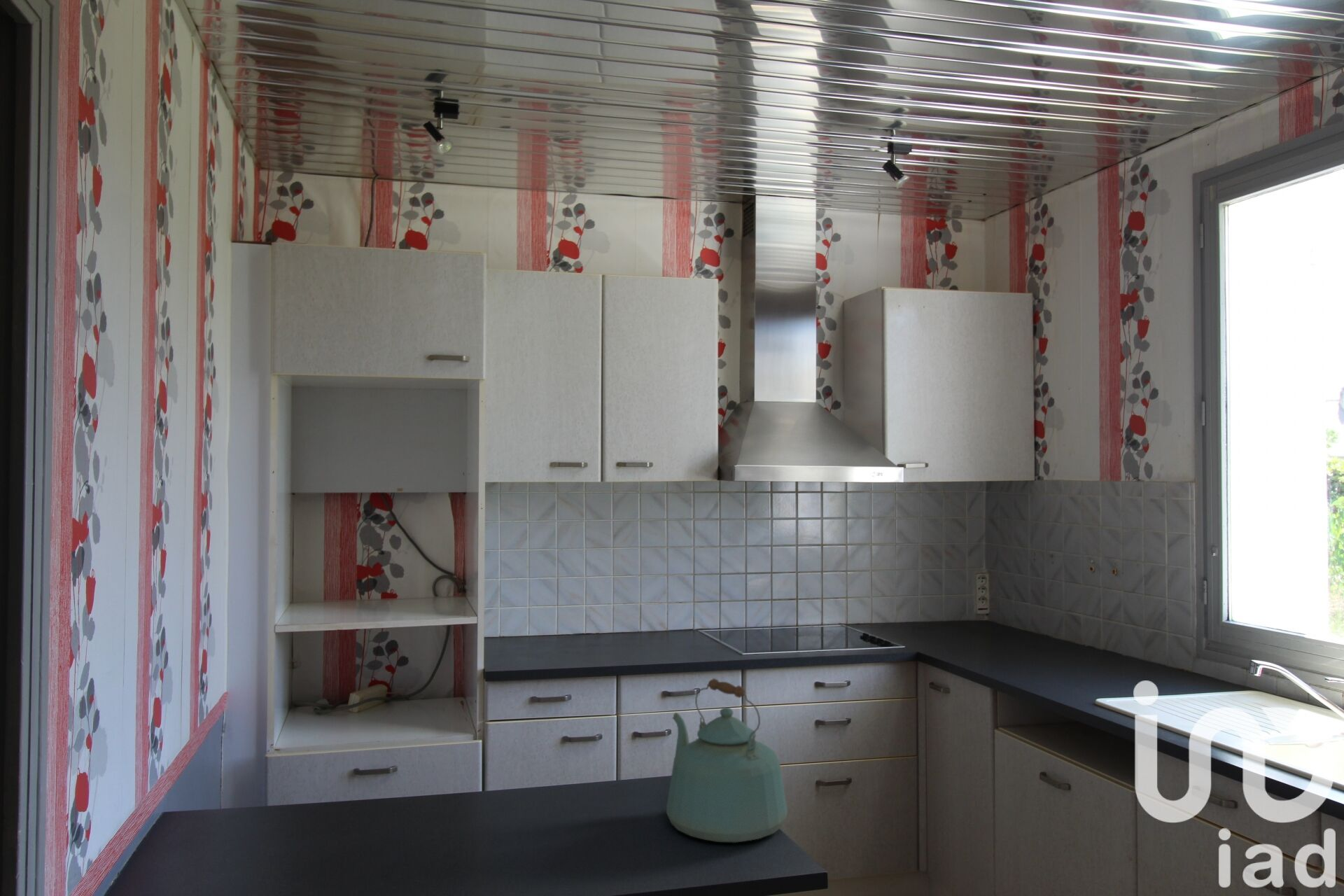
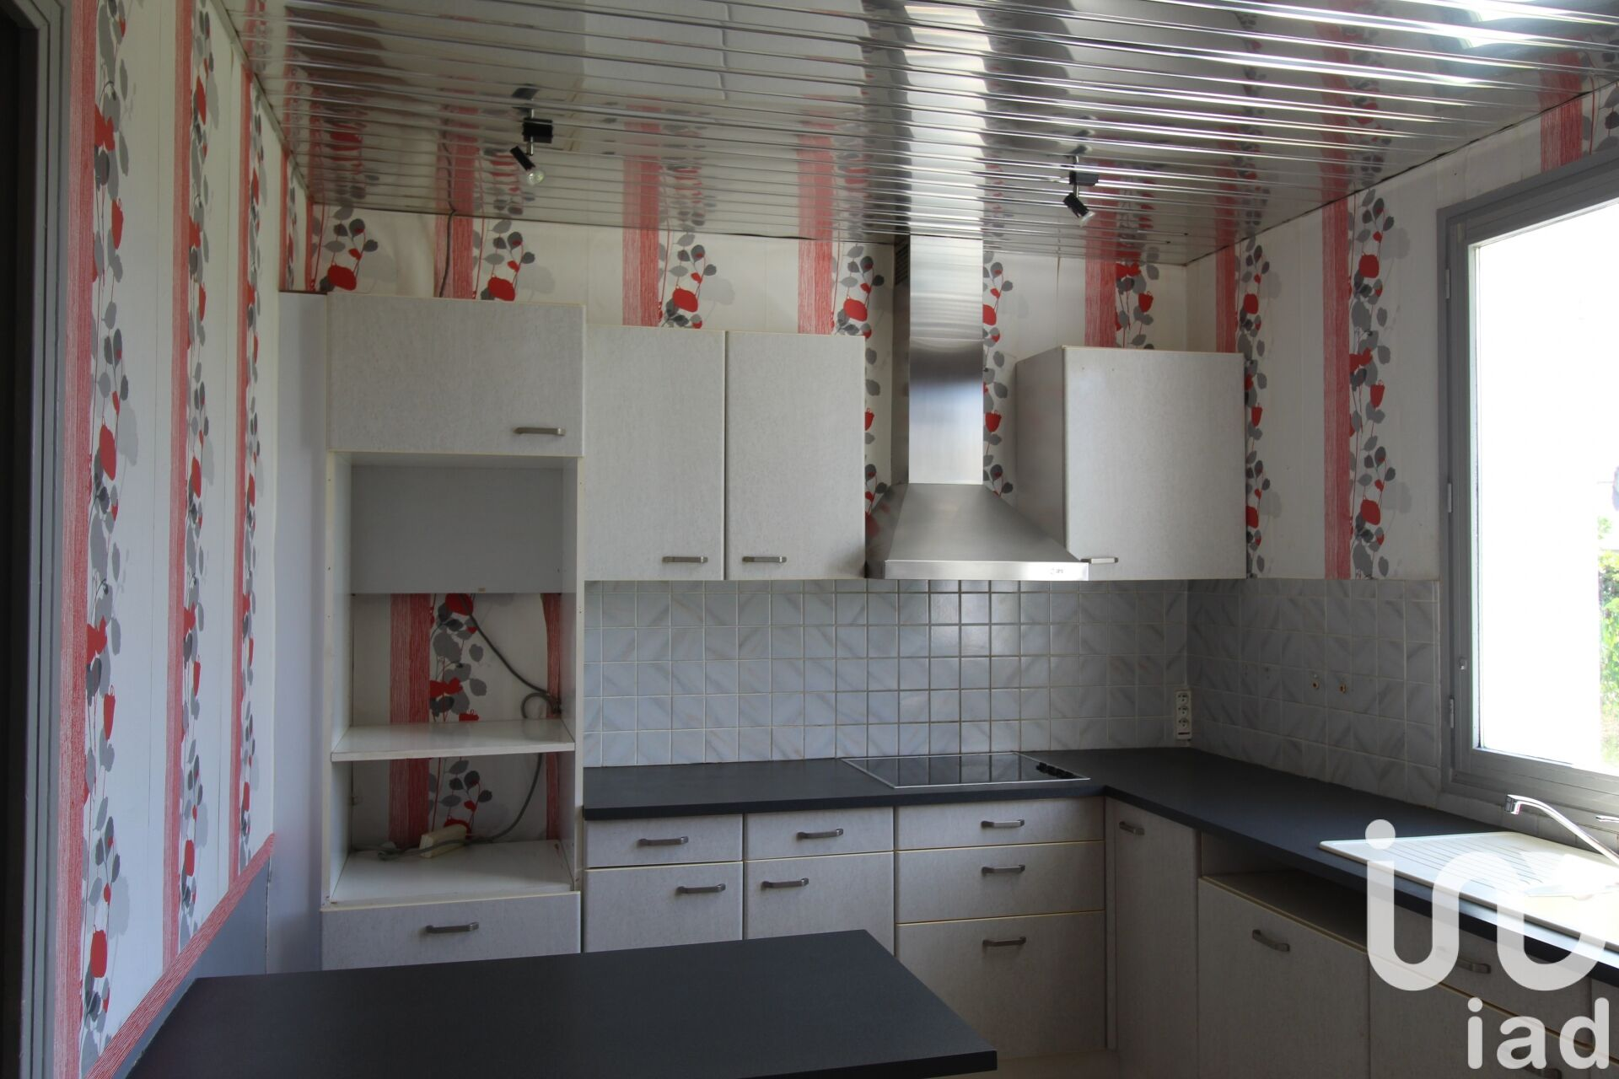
- kettle (718, 750)
